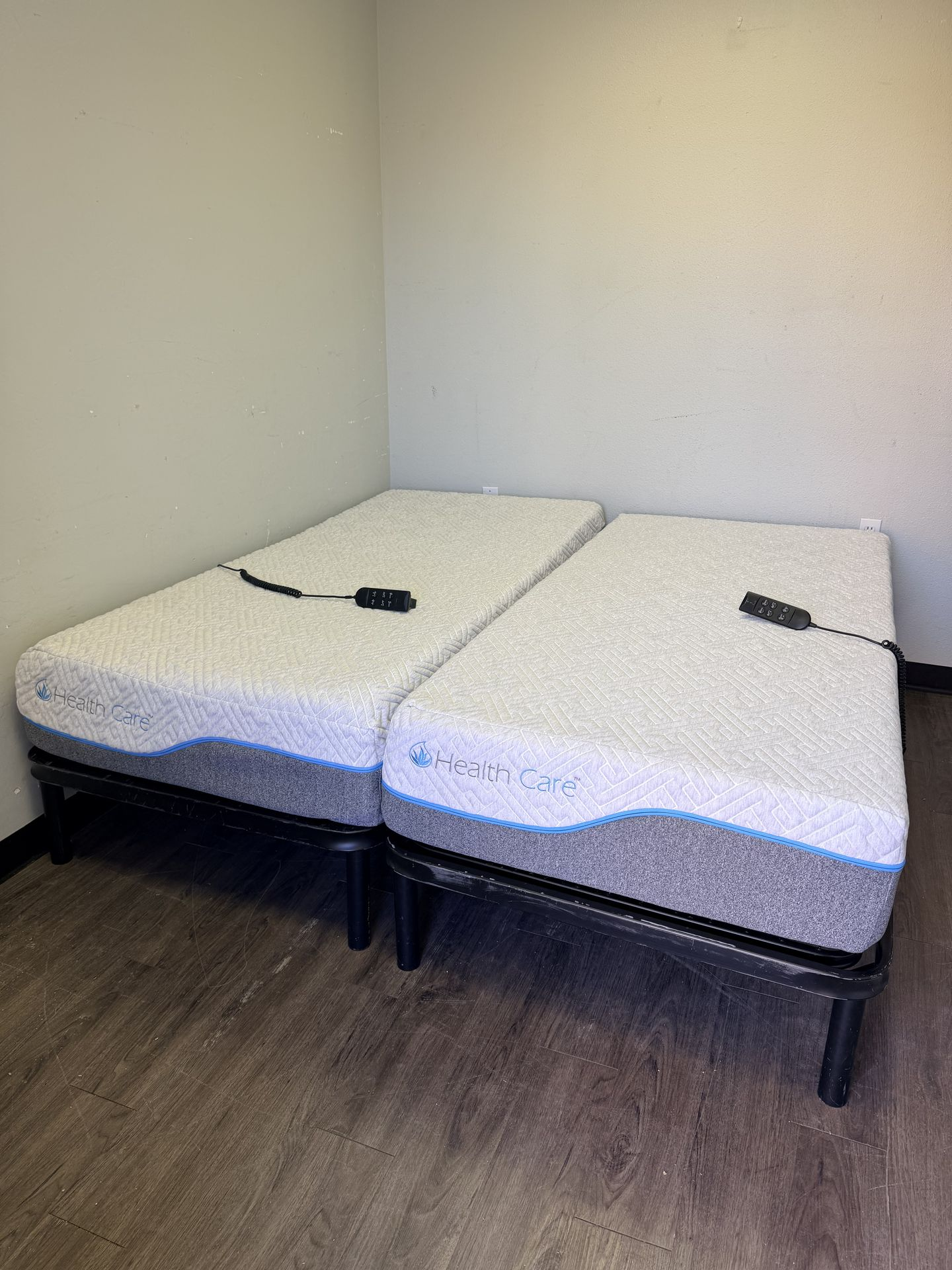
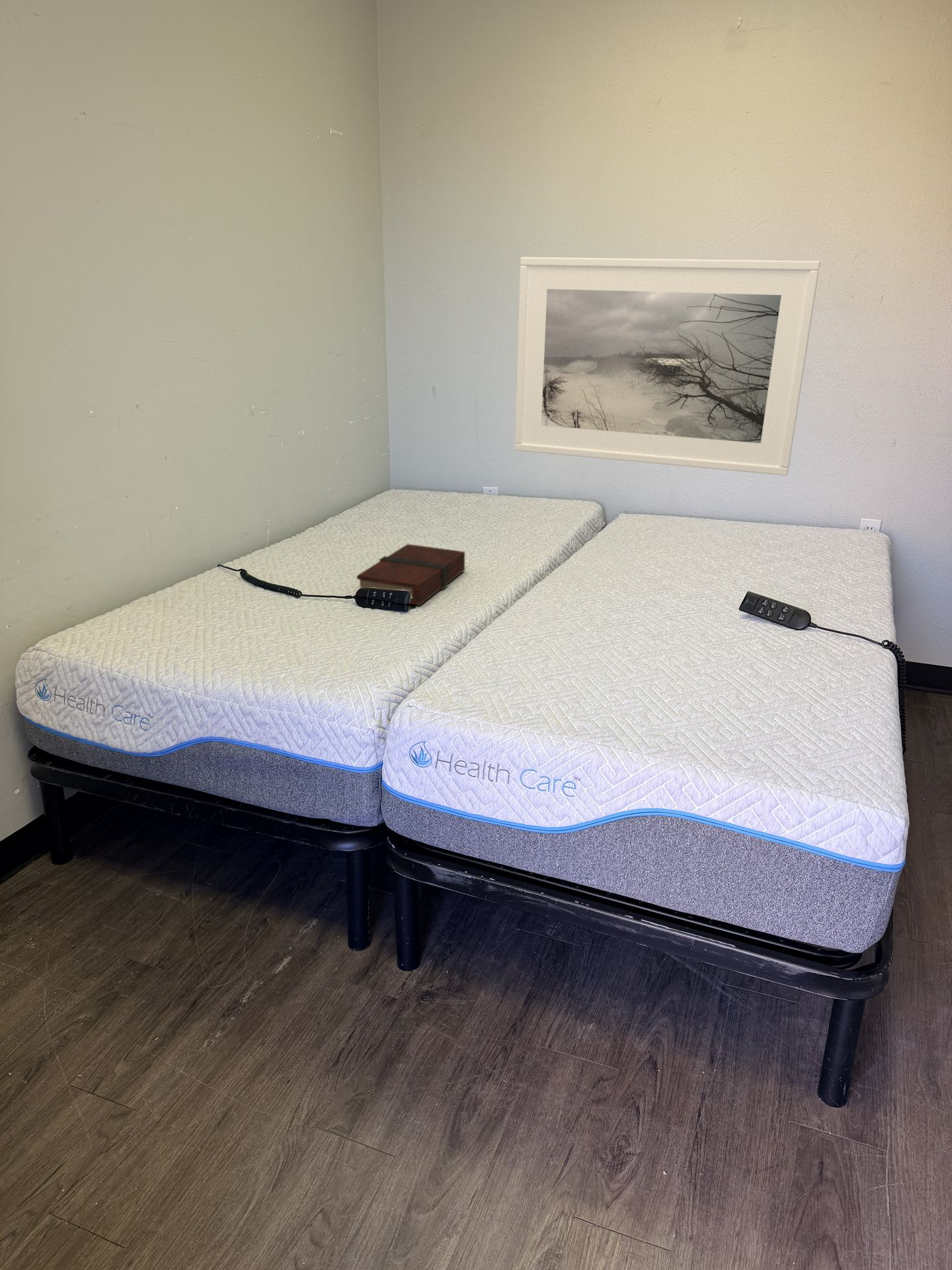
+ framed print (653, 364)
+ book (413, 572)
